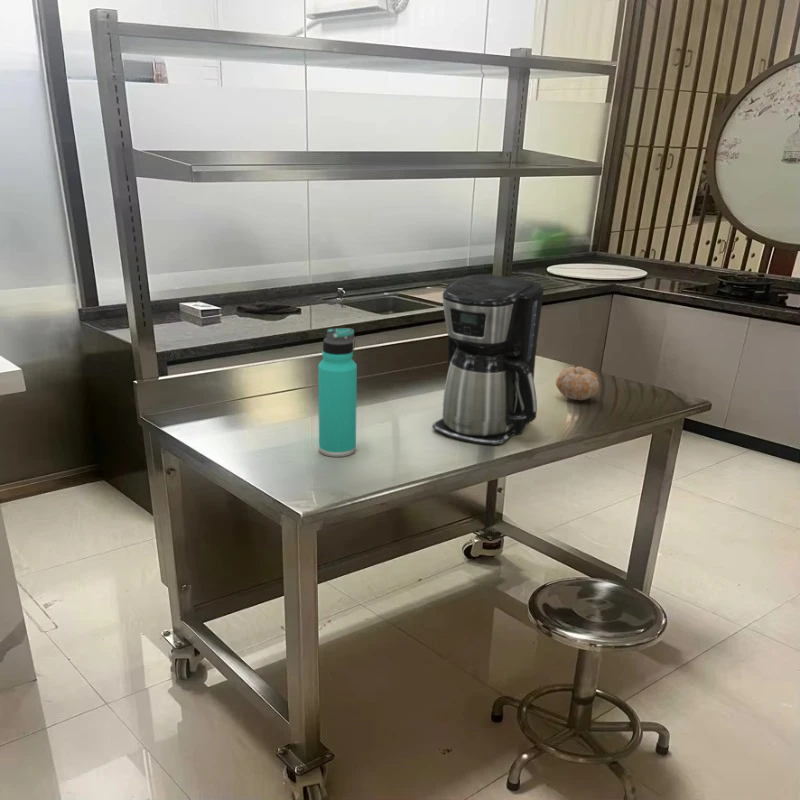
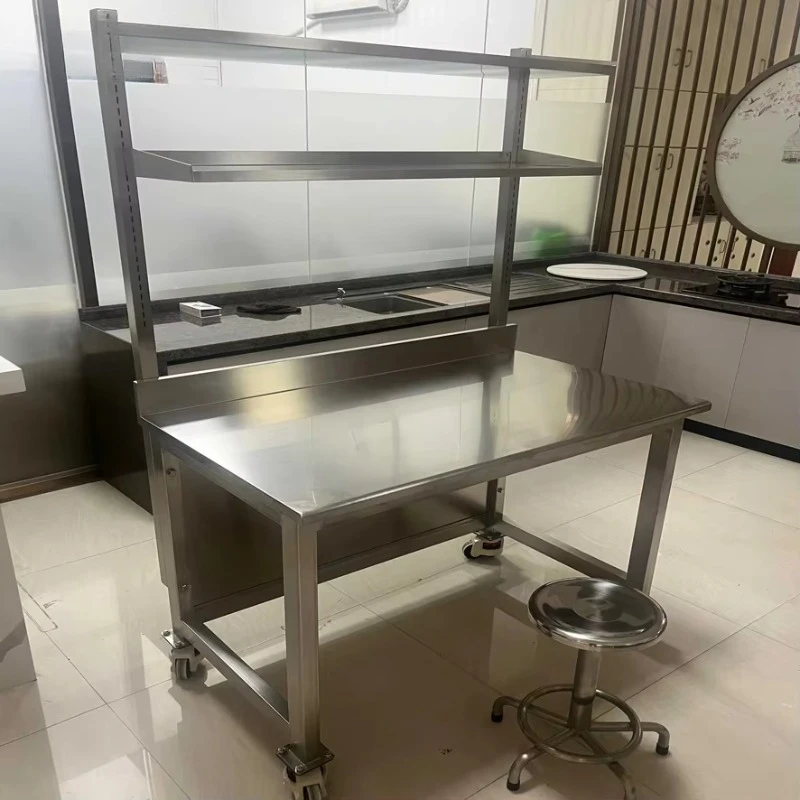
- coffee maker (504, 355)
- fruit (577, 384)
- thermos bottle (337, 391)
